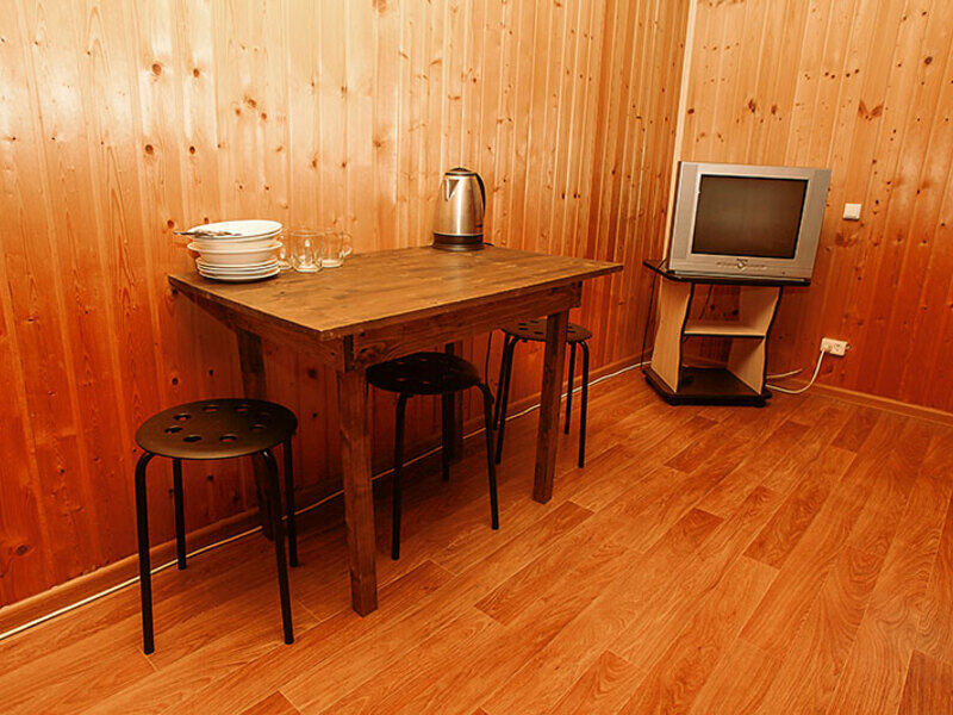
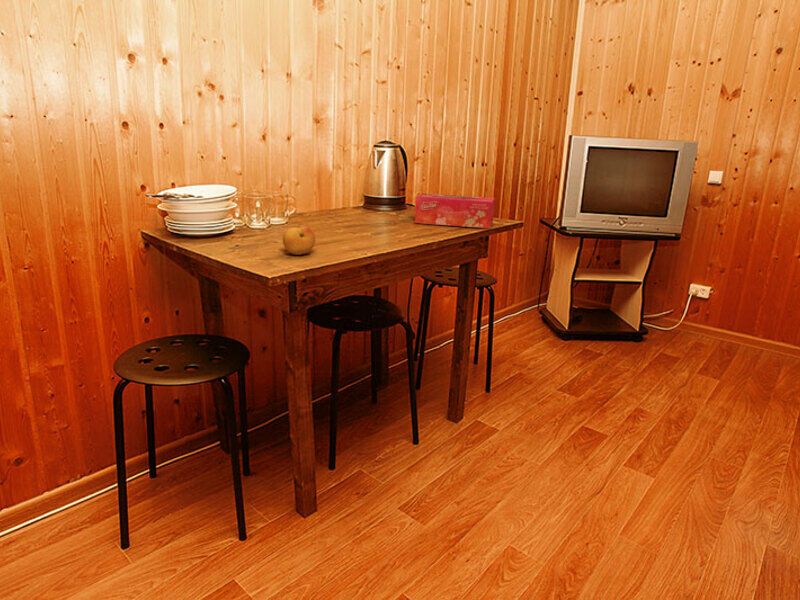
+ fruit (299, 240)
+ tissue box (455, 210)
